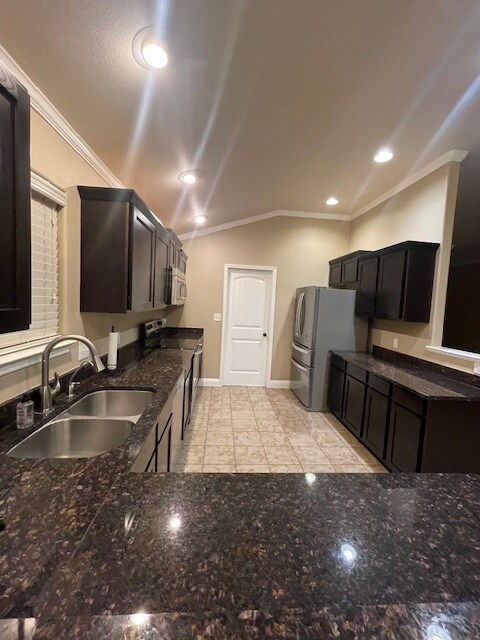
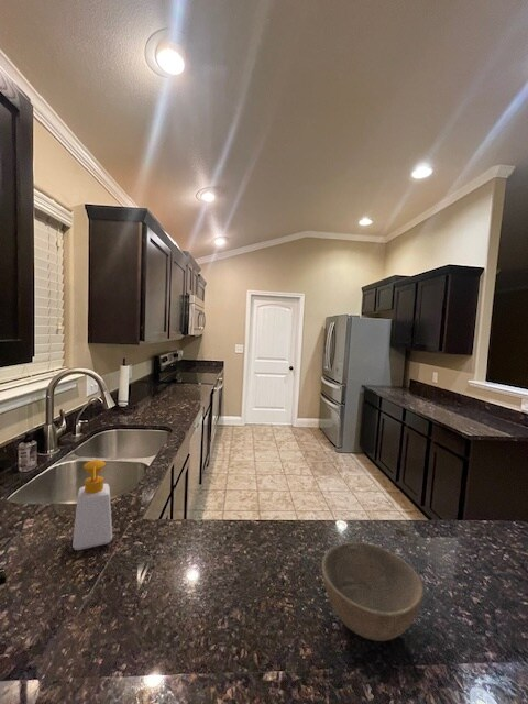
+ bowl (369, 596)
+ soap bottle (94, 504)
